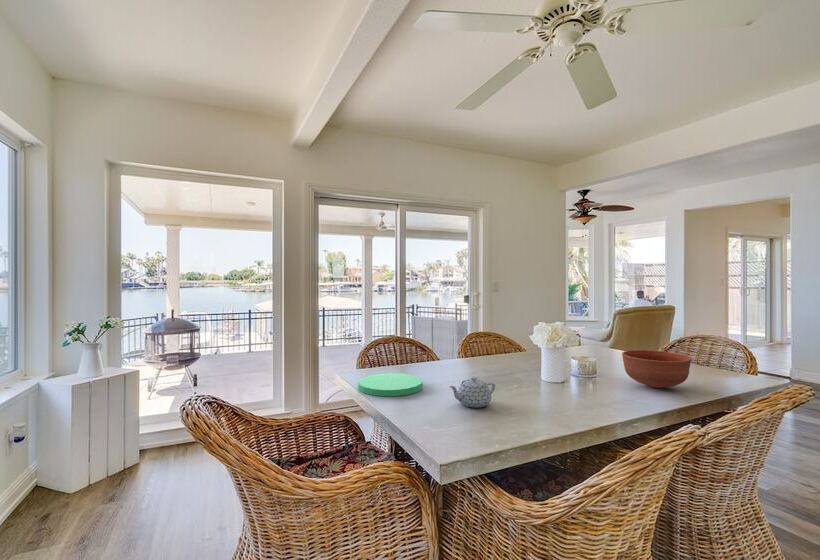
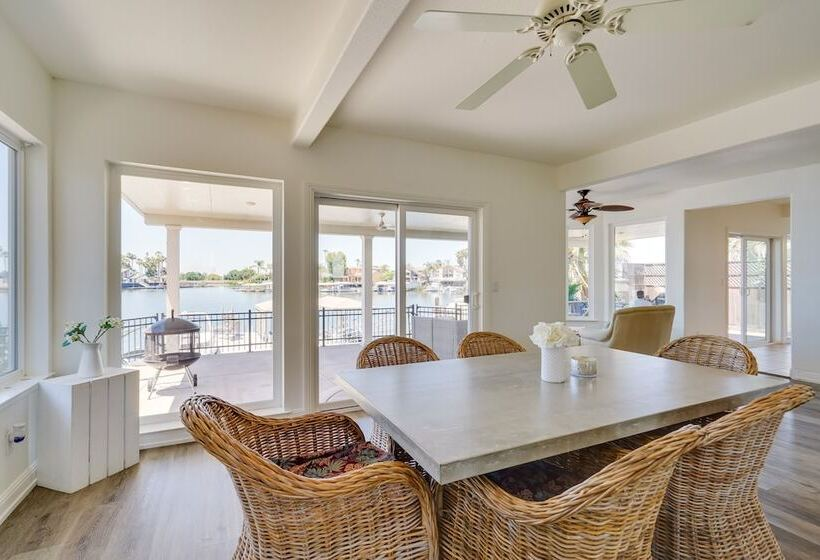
- plate (390, 383)
- teapot (472, 390)
- bowl (655, 370)
